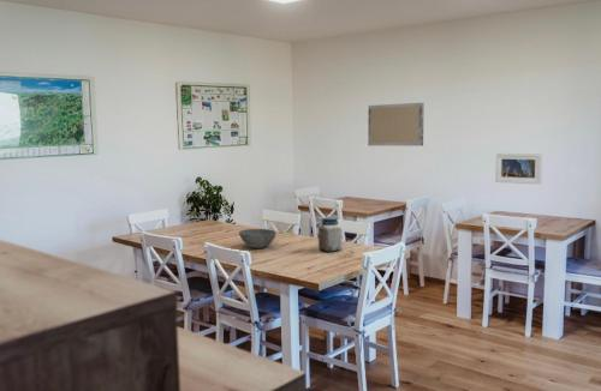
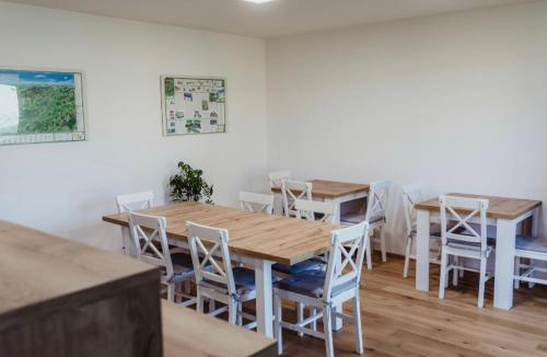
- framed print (518, 168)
- bowl (257, 239)
- wall art (394, 125)
- jar (329, 234)
